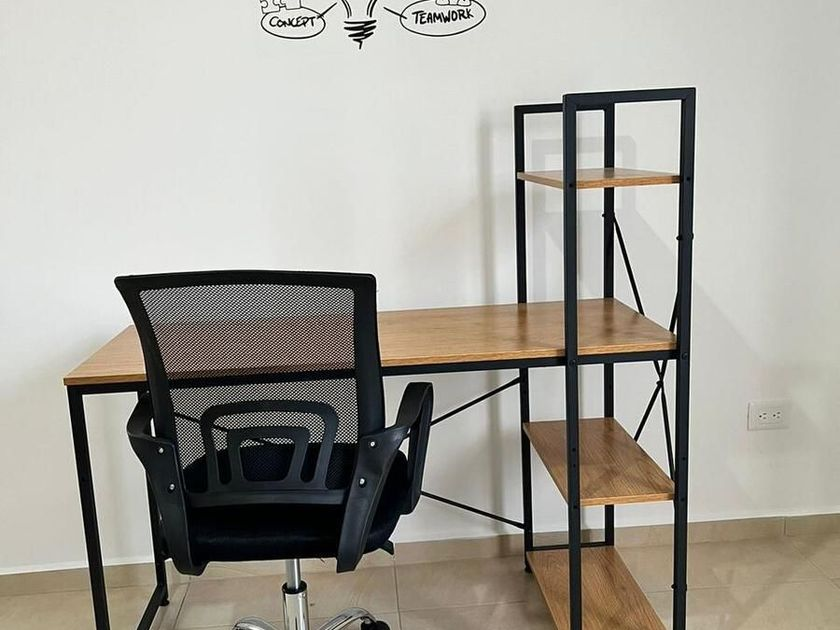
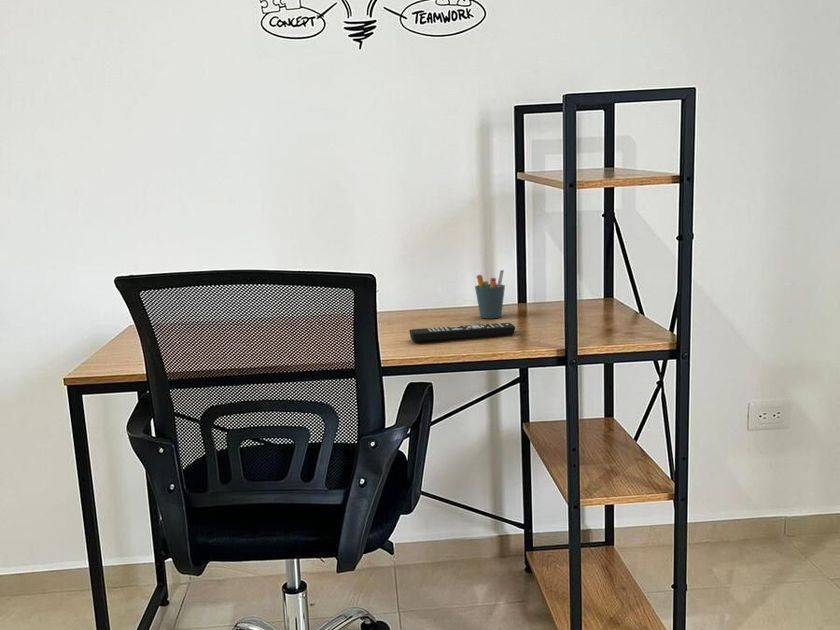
+ pen holder (489, 293)
+ remote control (462, 331)
